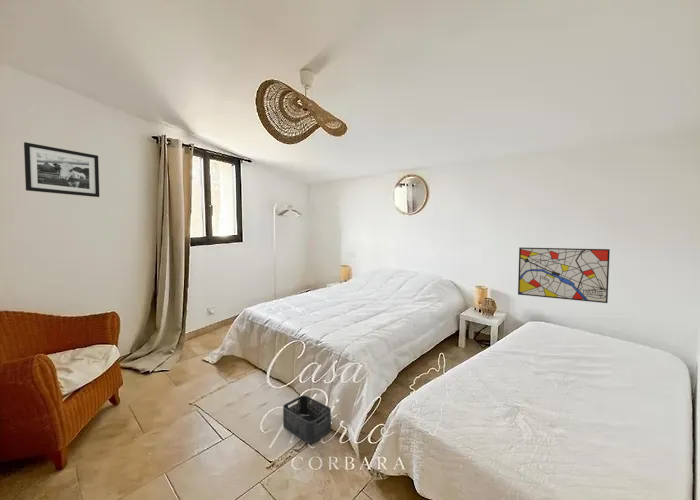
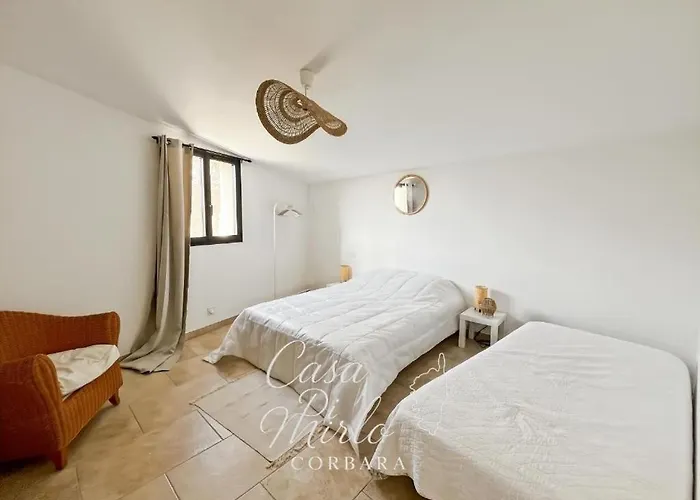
- wall art (560, 273)
- picture frame (64, 171)
- storage bin (306, 417)
